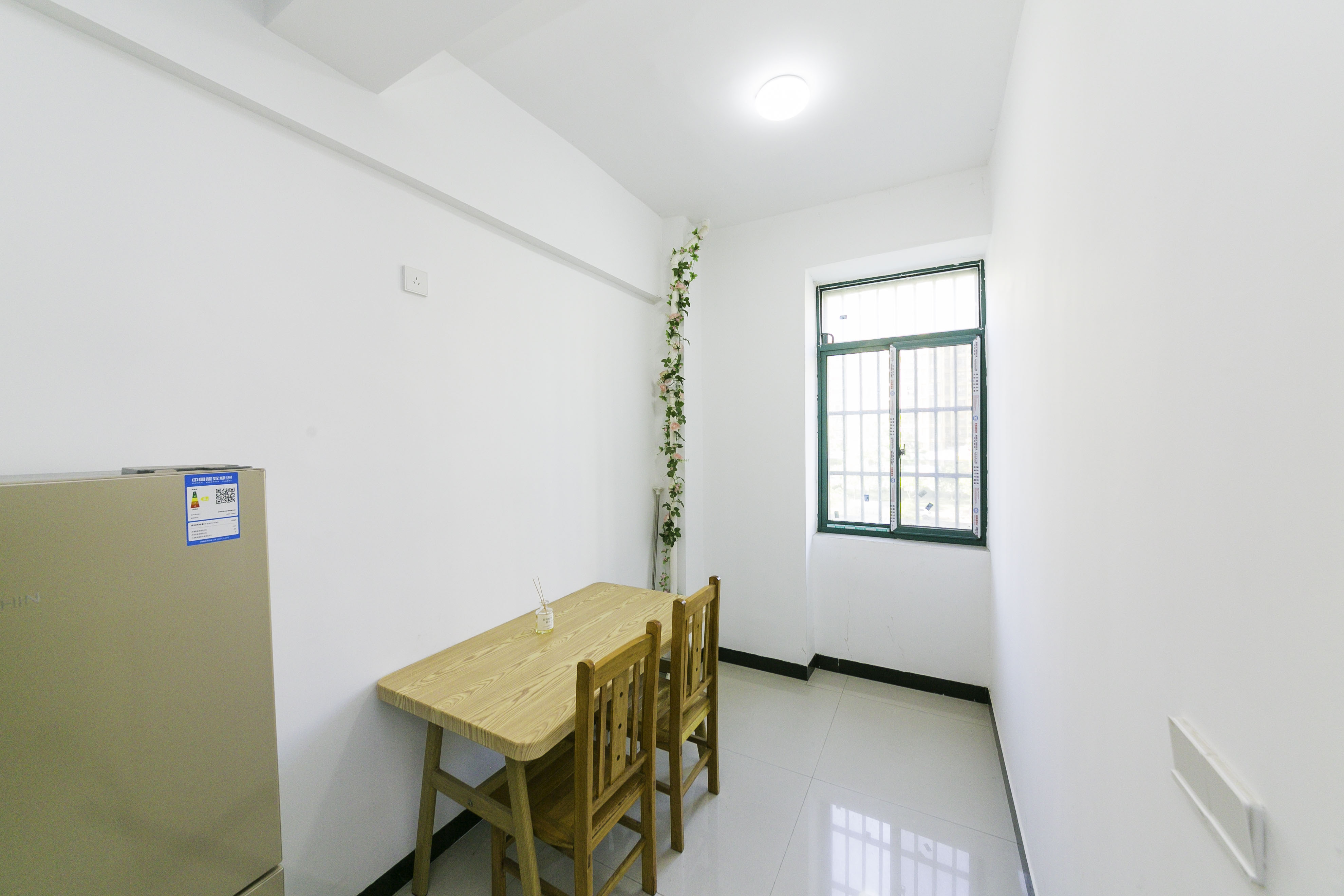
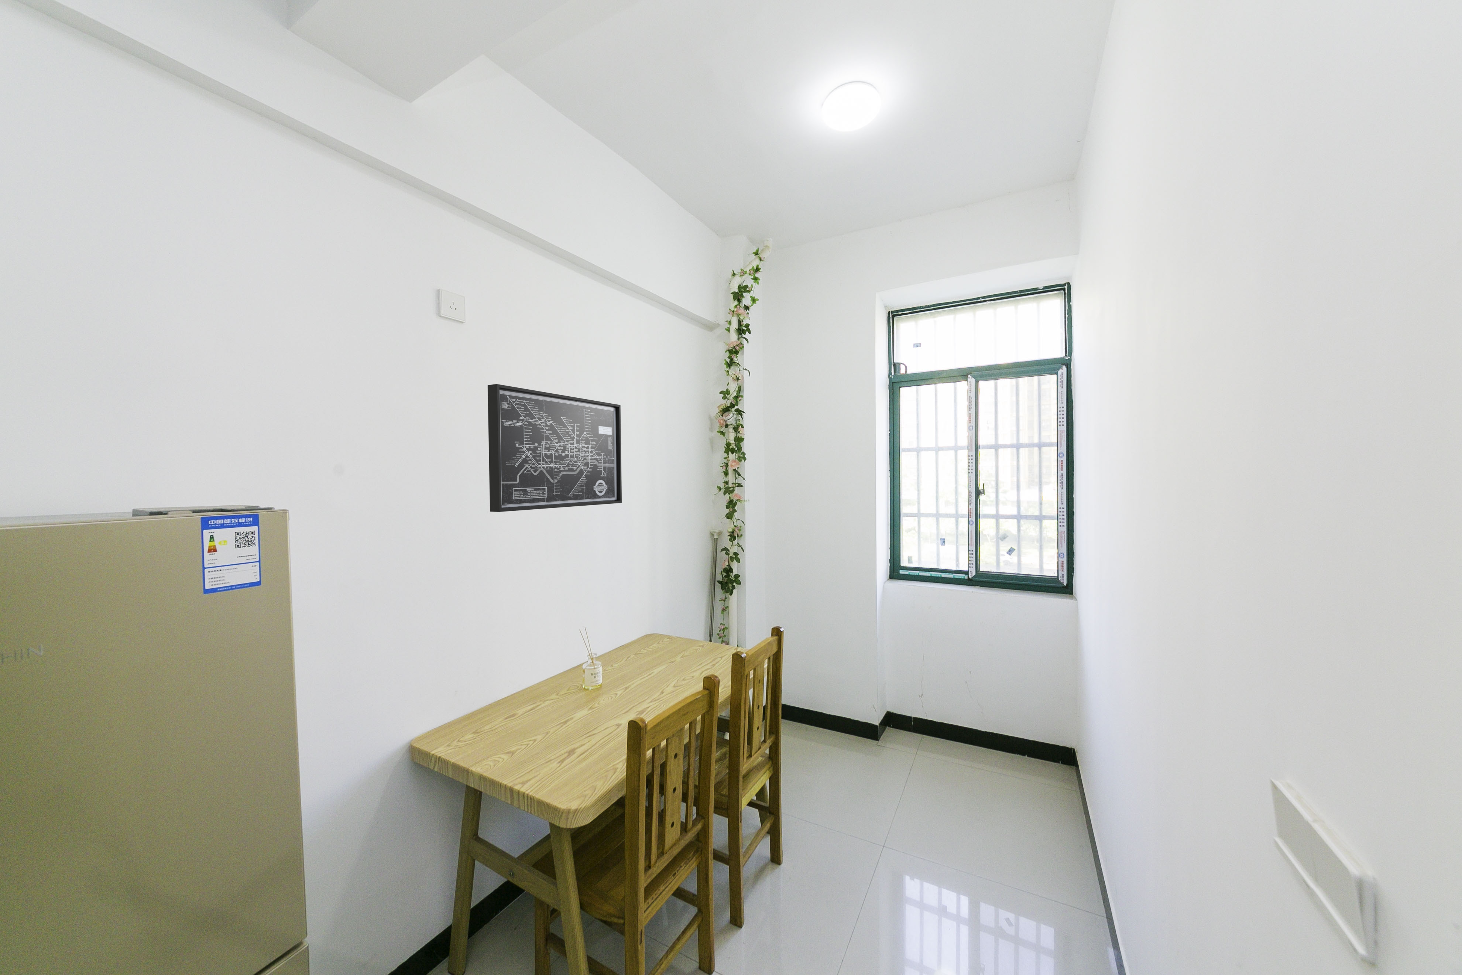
+ wall art (563, 452)
